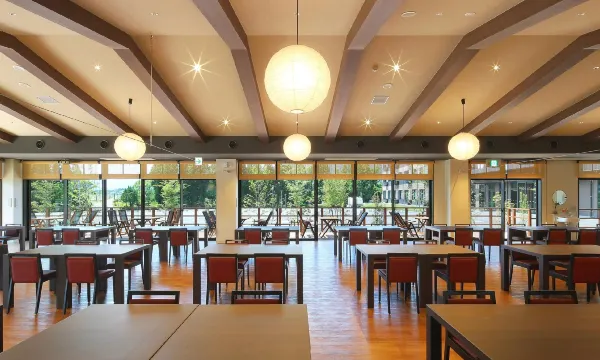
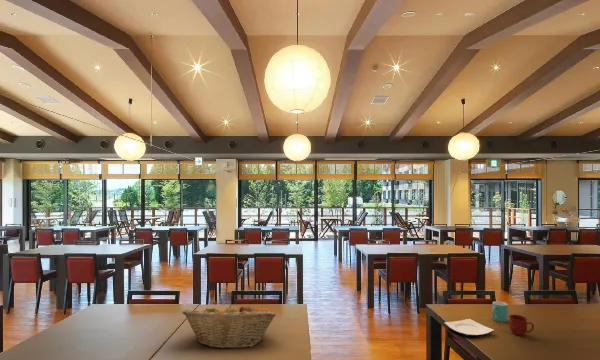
+ fruit basket (229, 320)
+ mug (521, 326)
+ plate (468, 328)
+ mug (498, 312)
